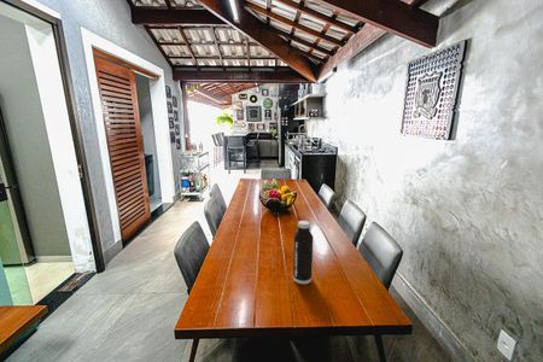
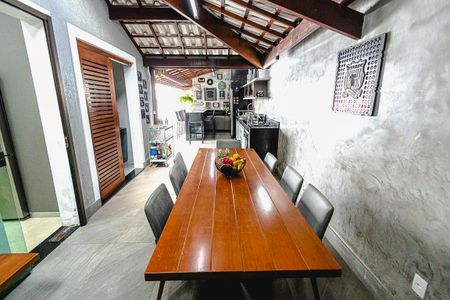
- water bottle (303, 251)
